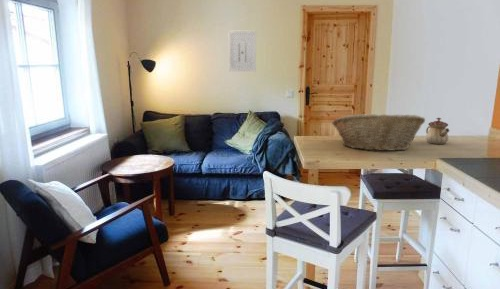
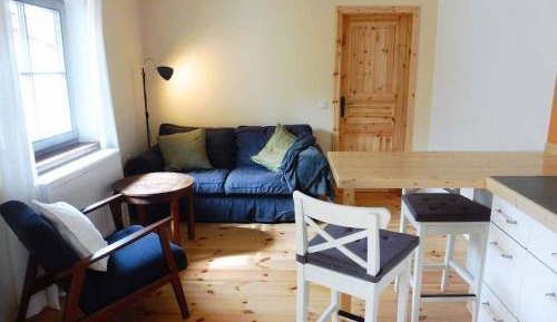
- teapot (436, 129)
- fruit basket (376, 129)
- wall art (242, 51)
